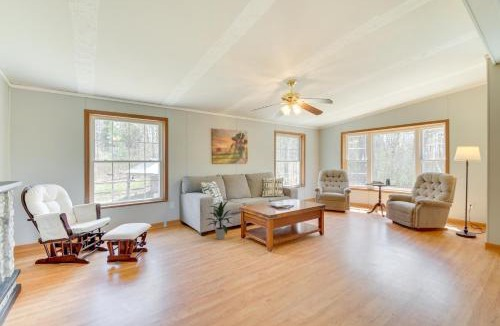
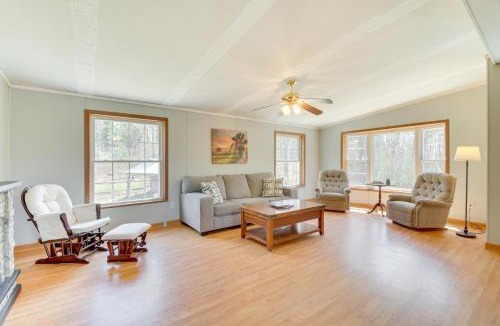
- indoor plant (220, 219)
